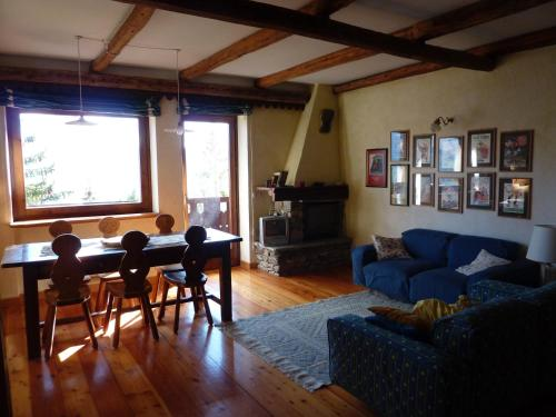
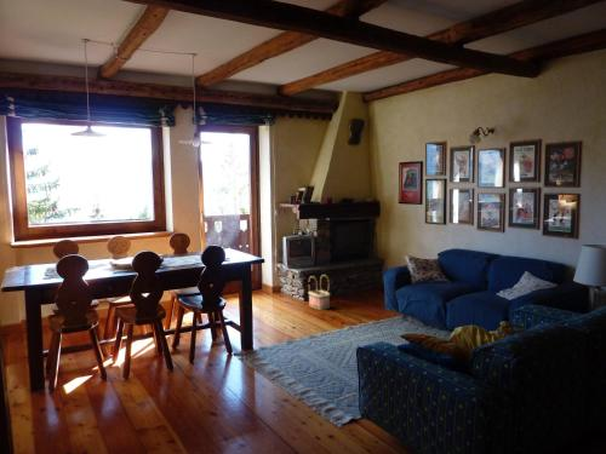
+ basket (319, 291)
